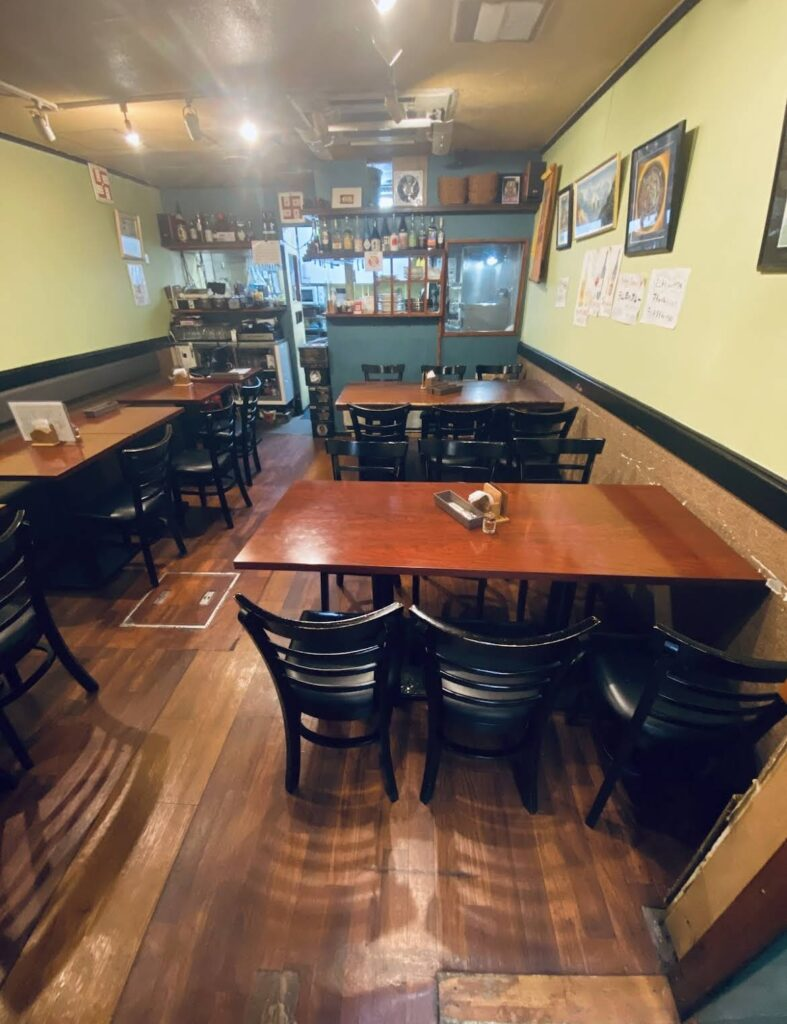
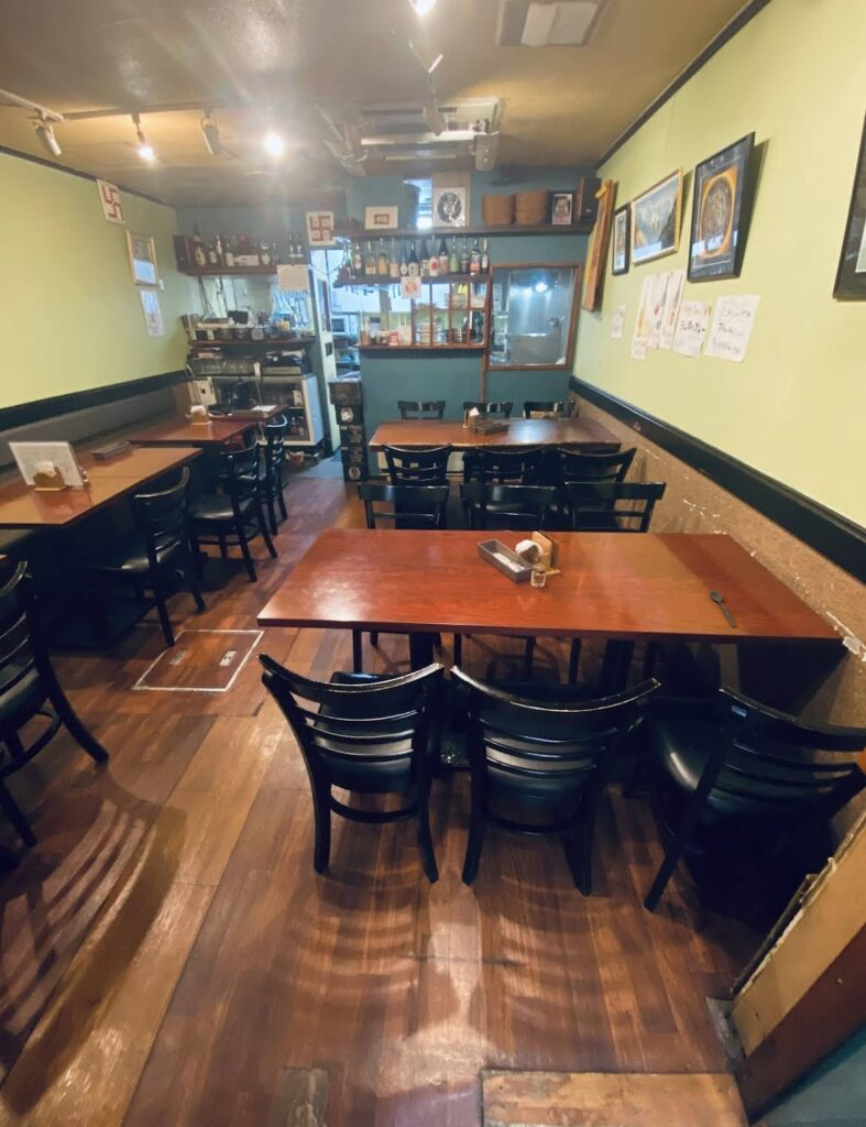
+ spoon (723, 606)
